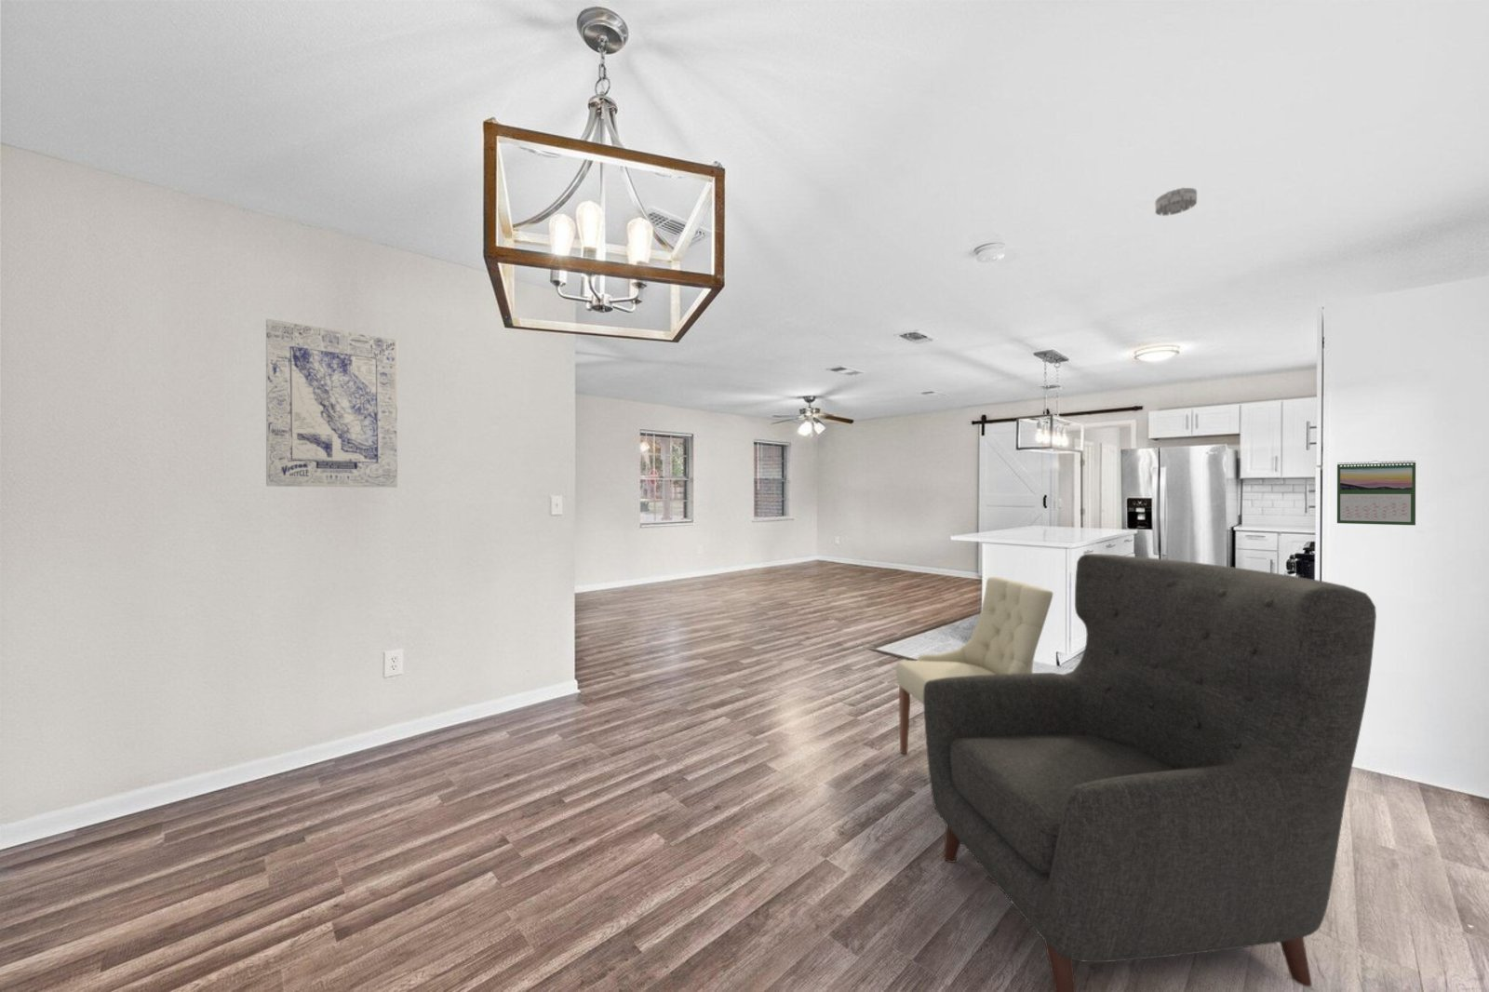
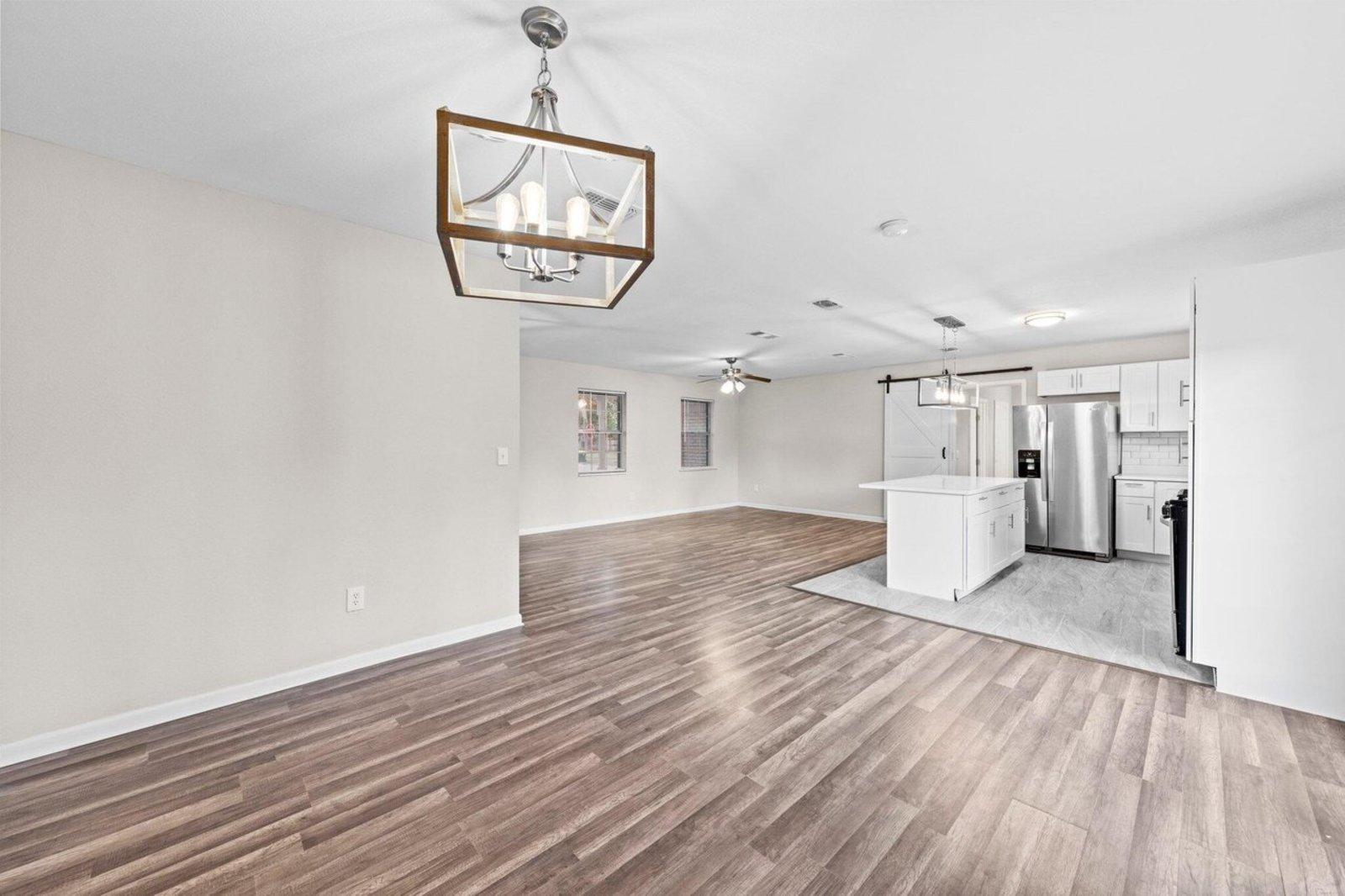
- chair (971, 674)
- chair (1115, 738)
- calendar (1375, 493)
- smoke detector (1176, 202)
- wall art (335, 409)
